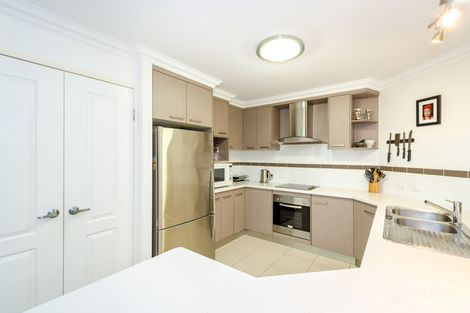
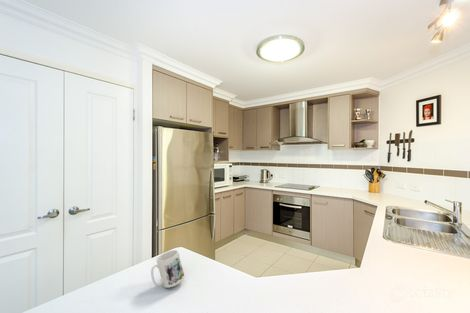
+ mug (168, 269)
